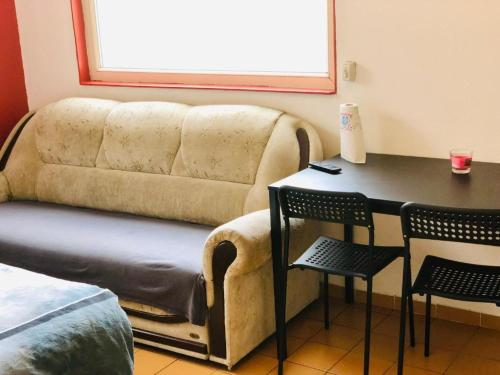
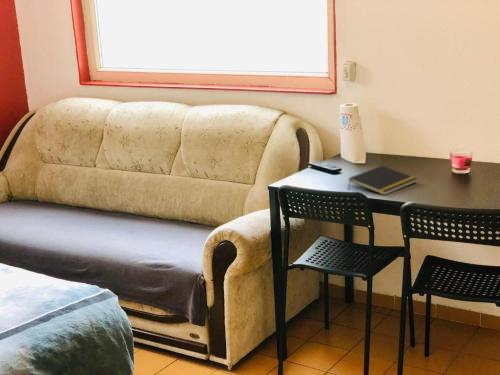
+ notepad (383, 179)
